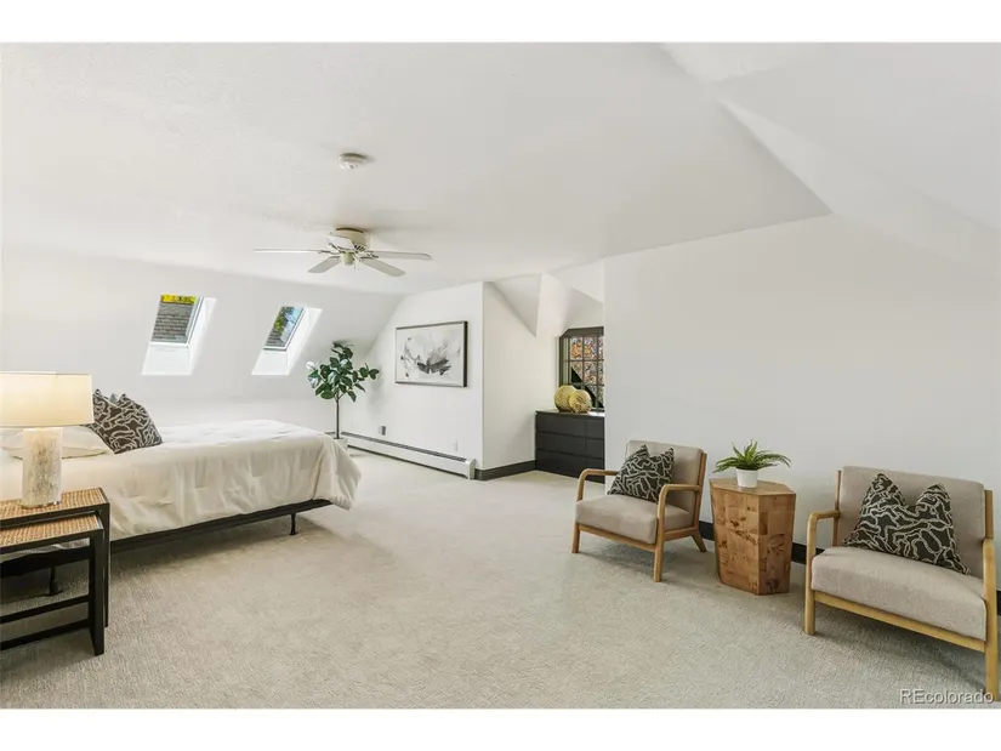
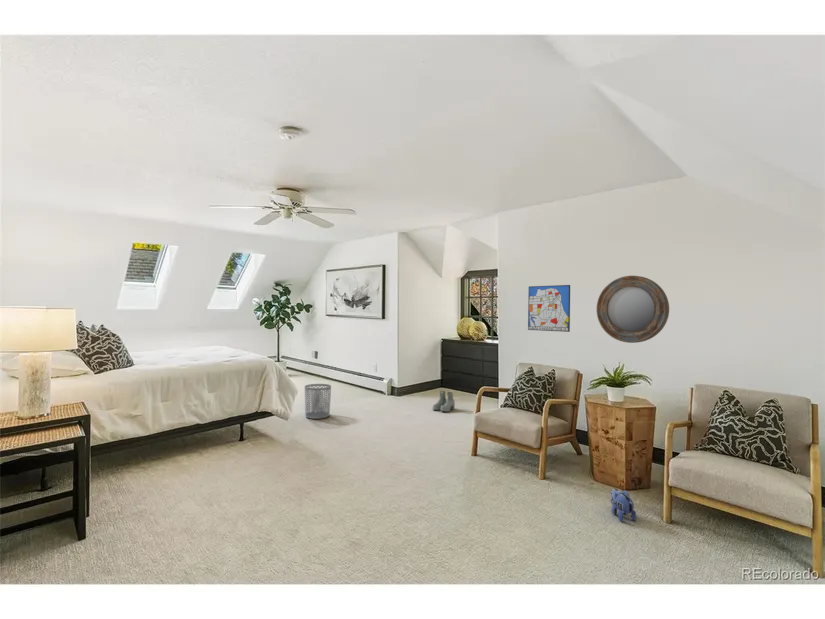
+ home mirror (630, 309)
+ plush toy (621, 503)
+ wall art (548, 308)
+ waste bin (317, 401)
+ boots (444, 401)
